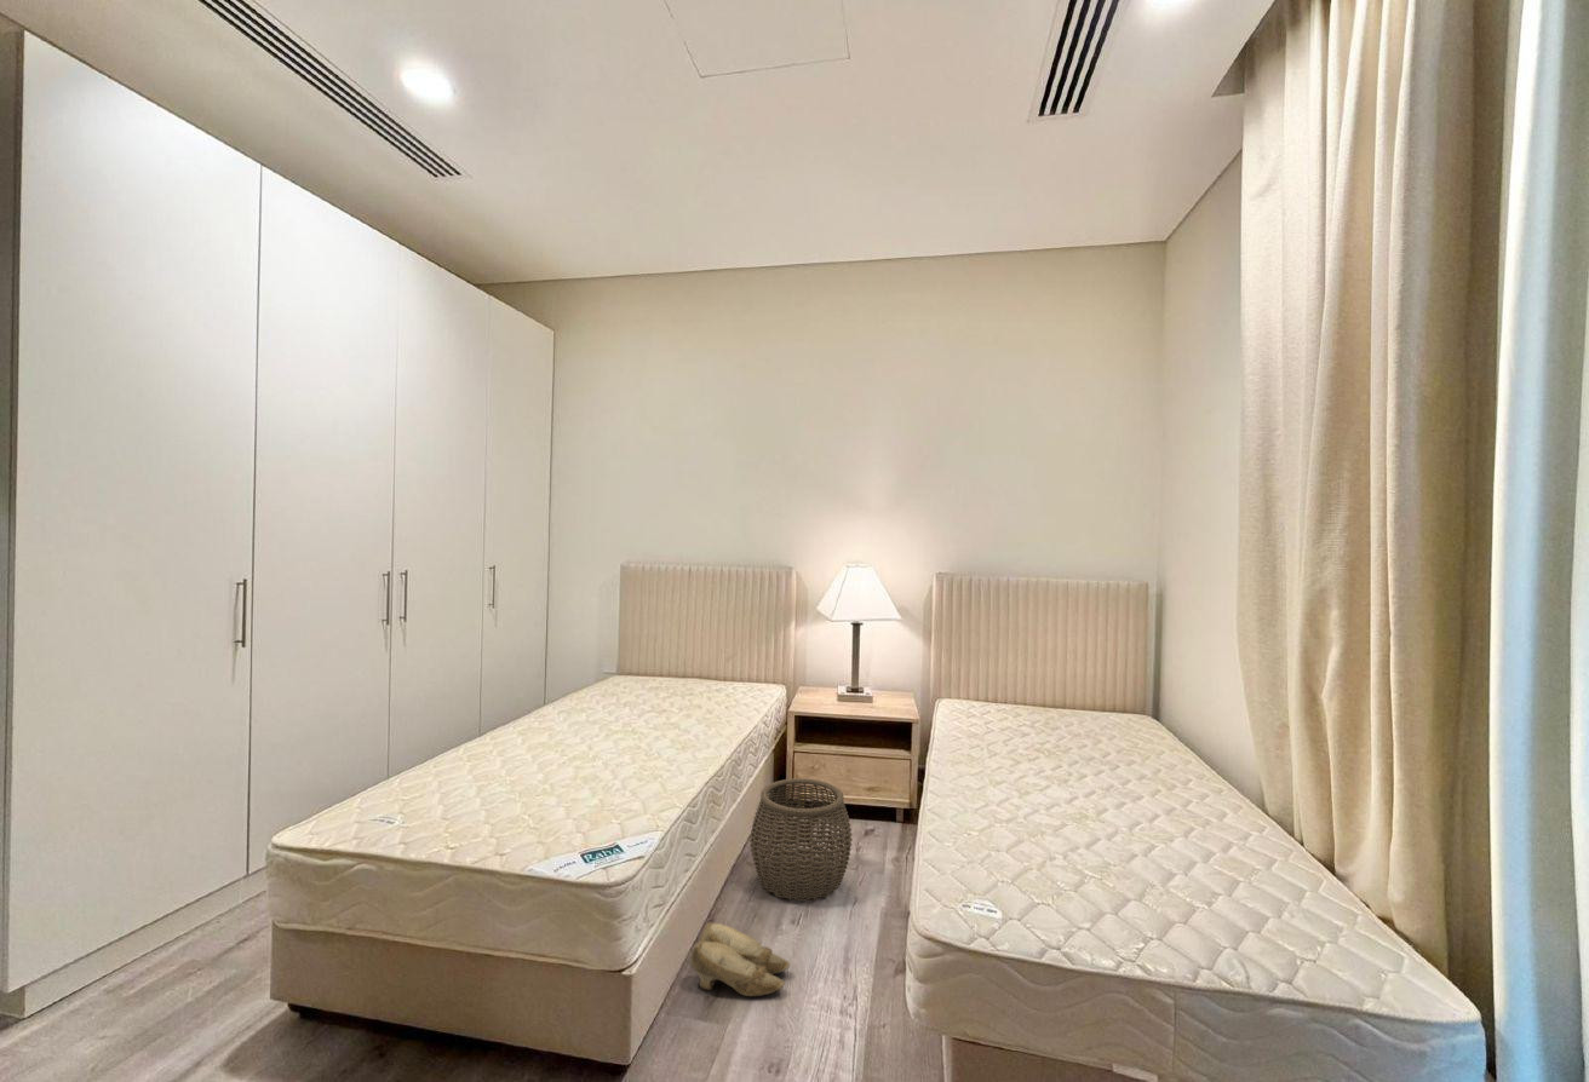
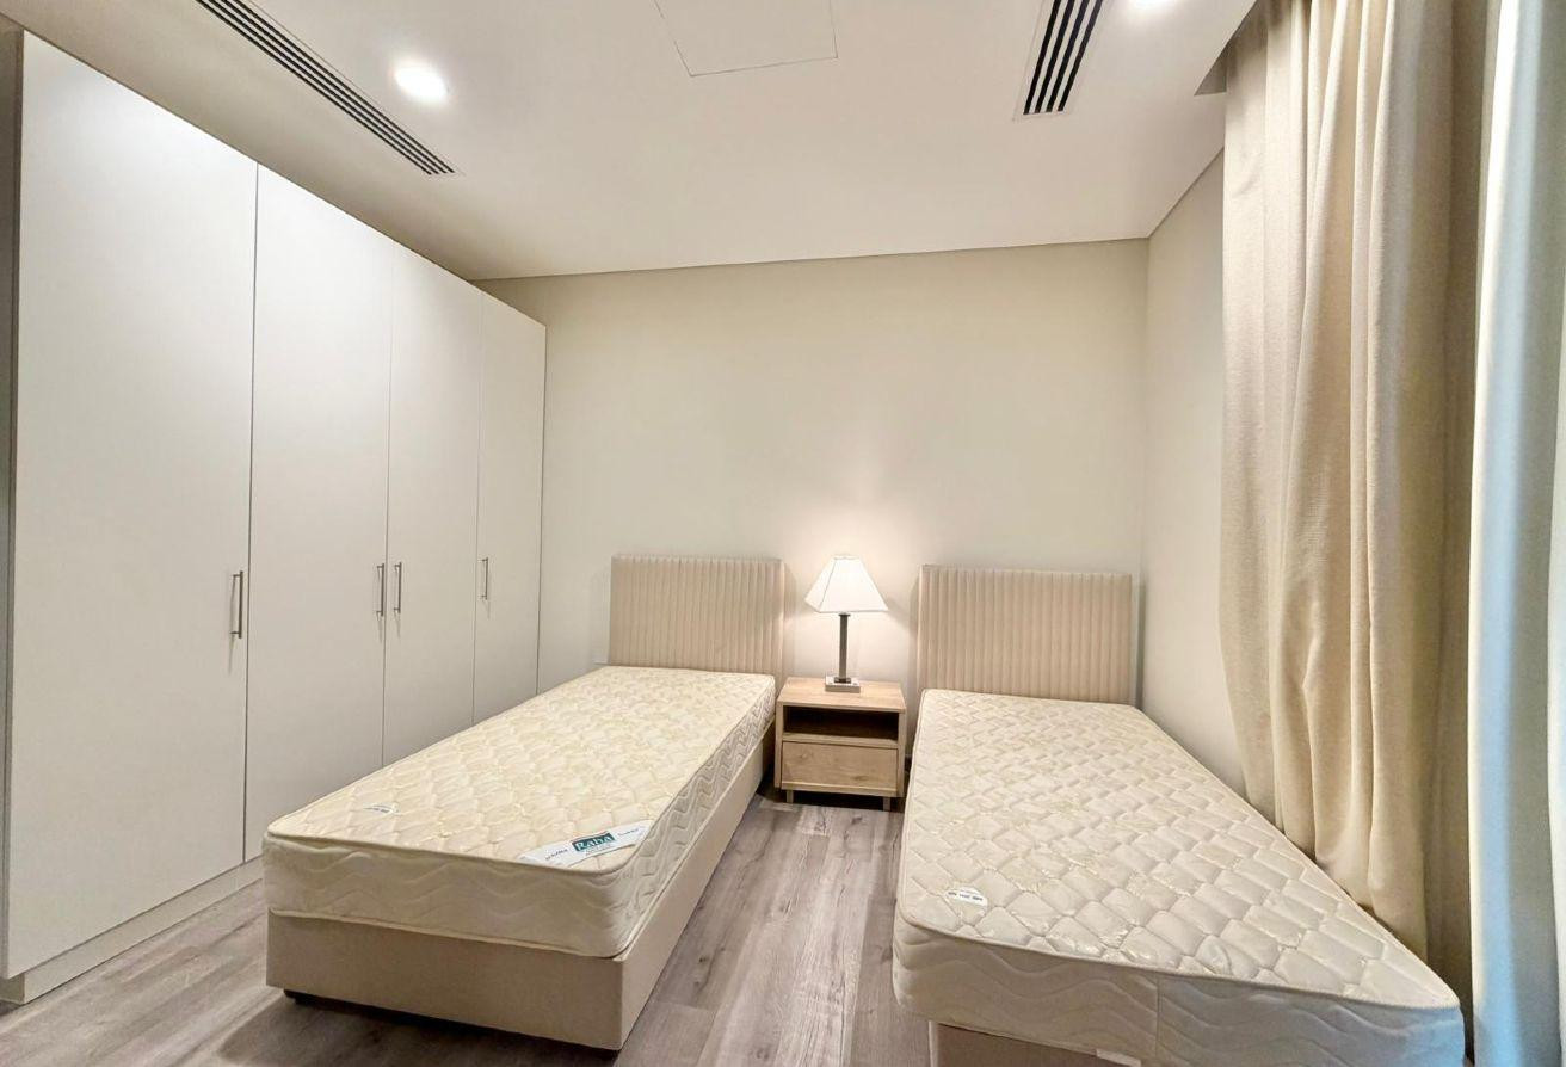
- slippers (740, 957)
- woven basket (801, 836)
